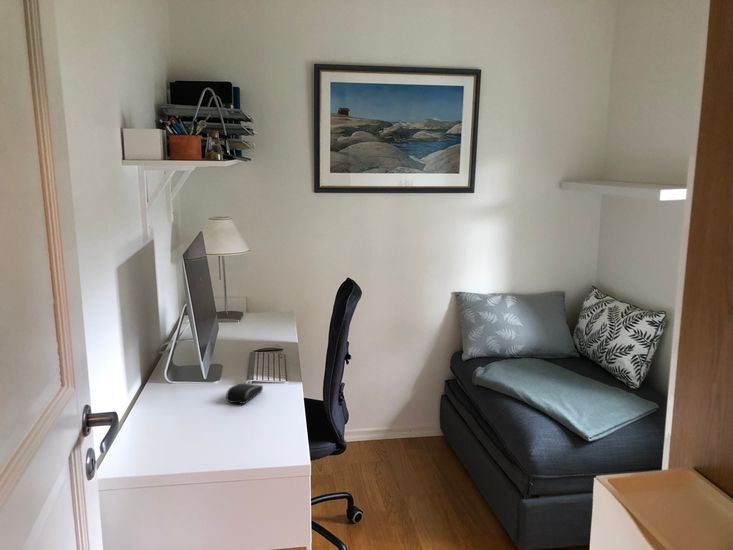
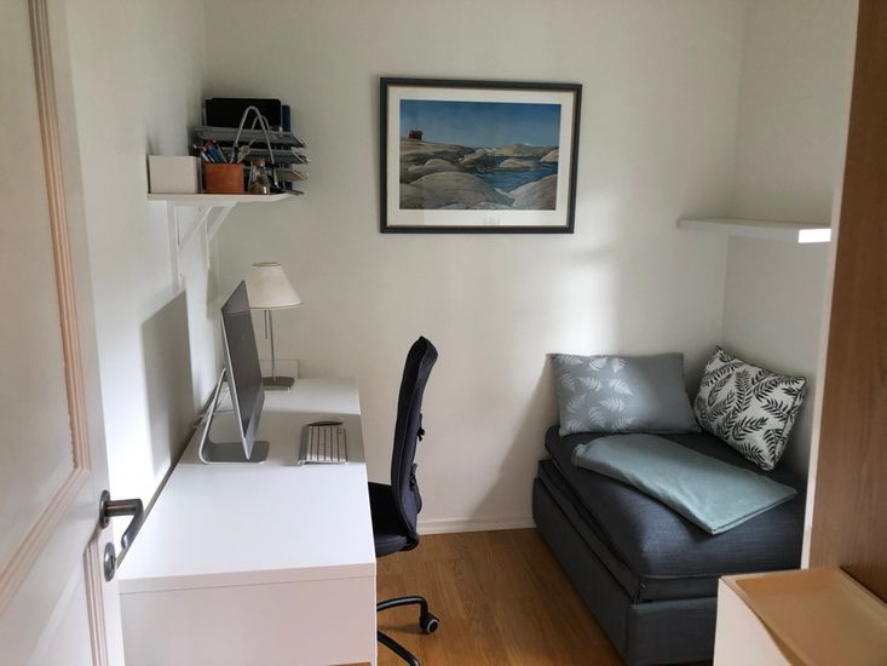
- computer mouse (245, 391)
